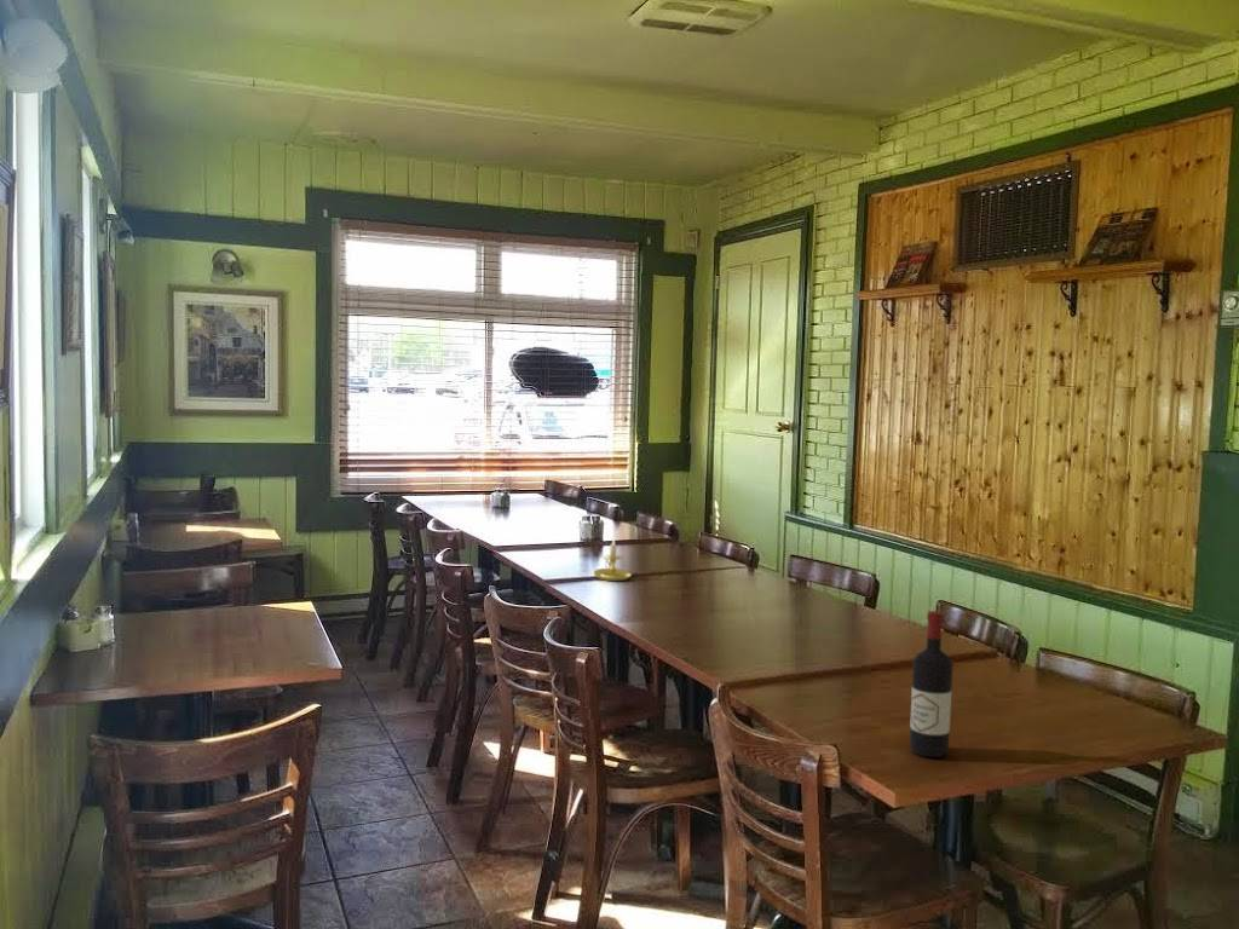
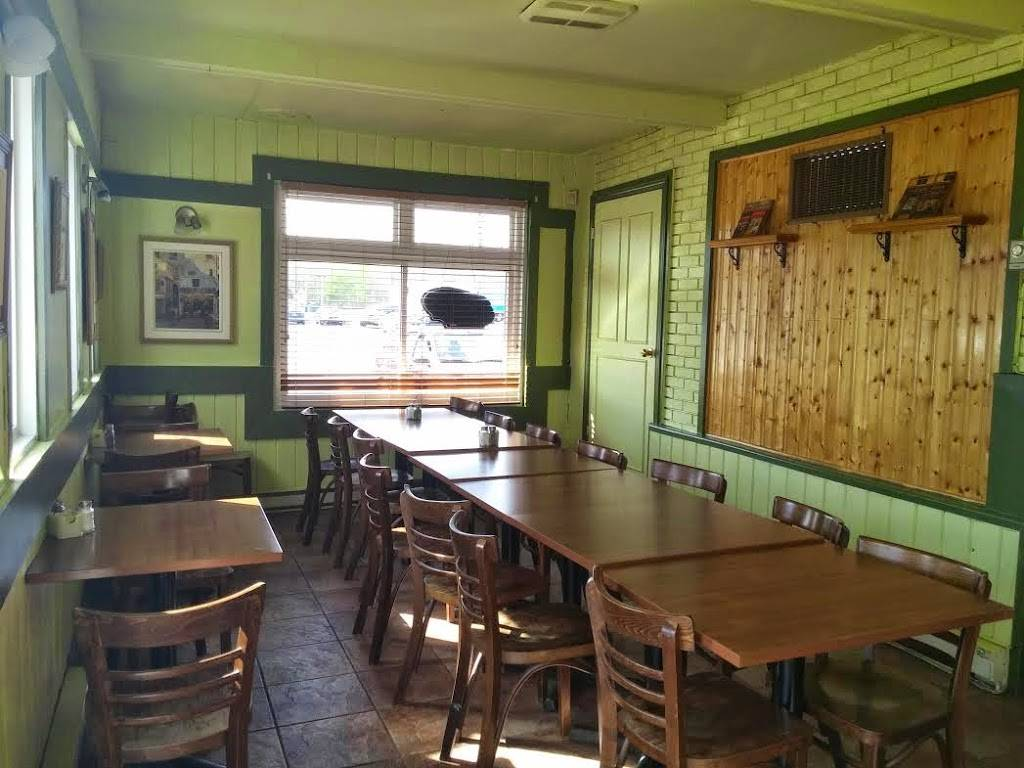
- candle holder (611, 554)
- wine bottle (932, 682)
